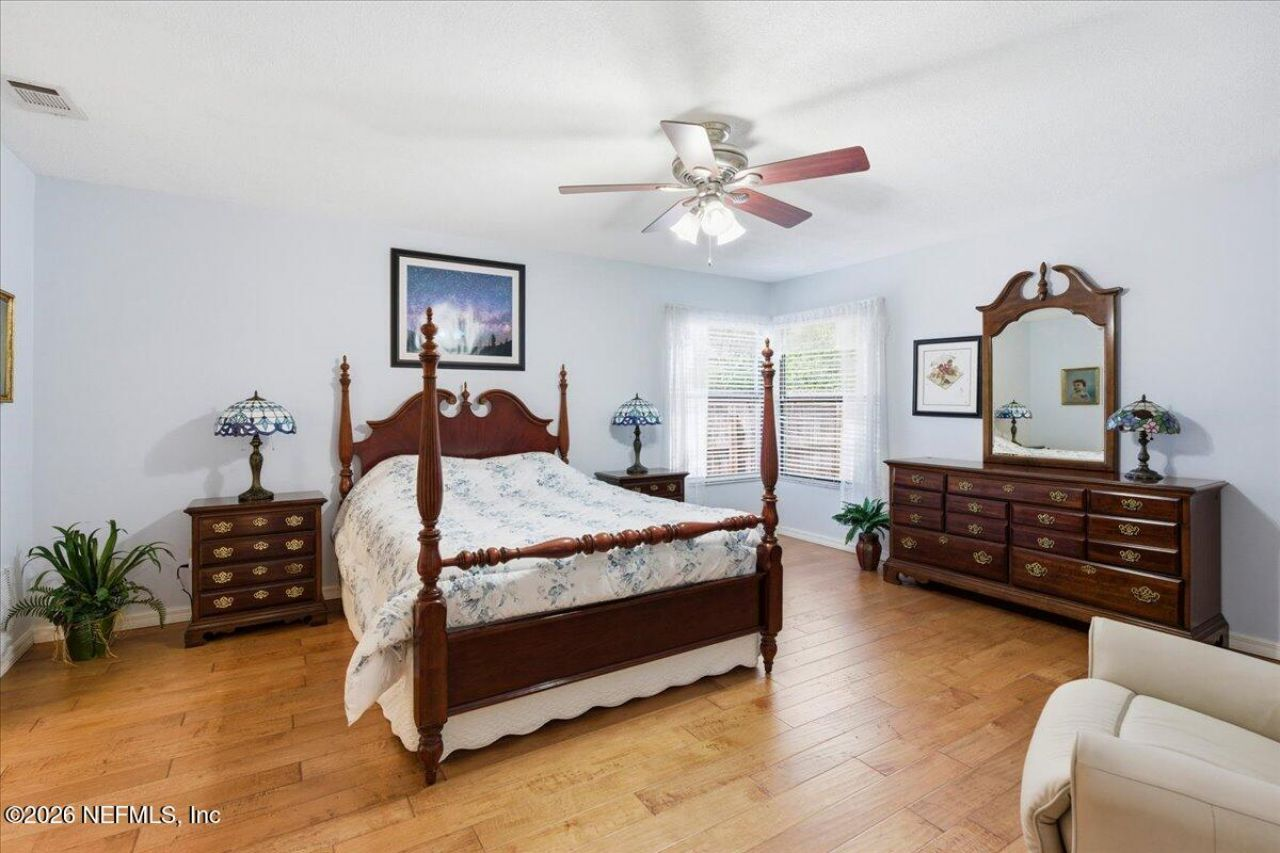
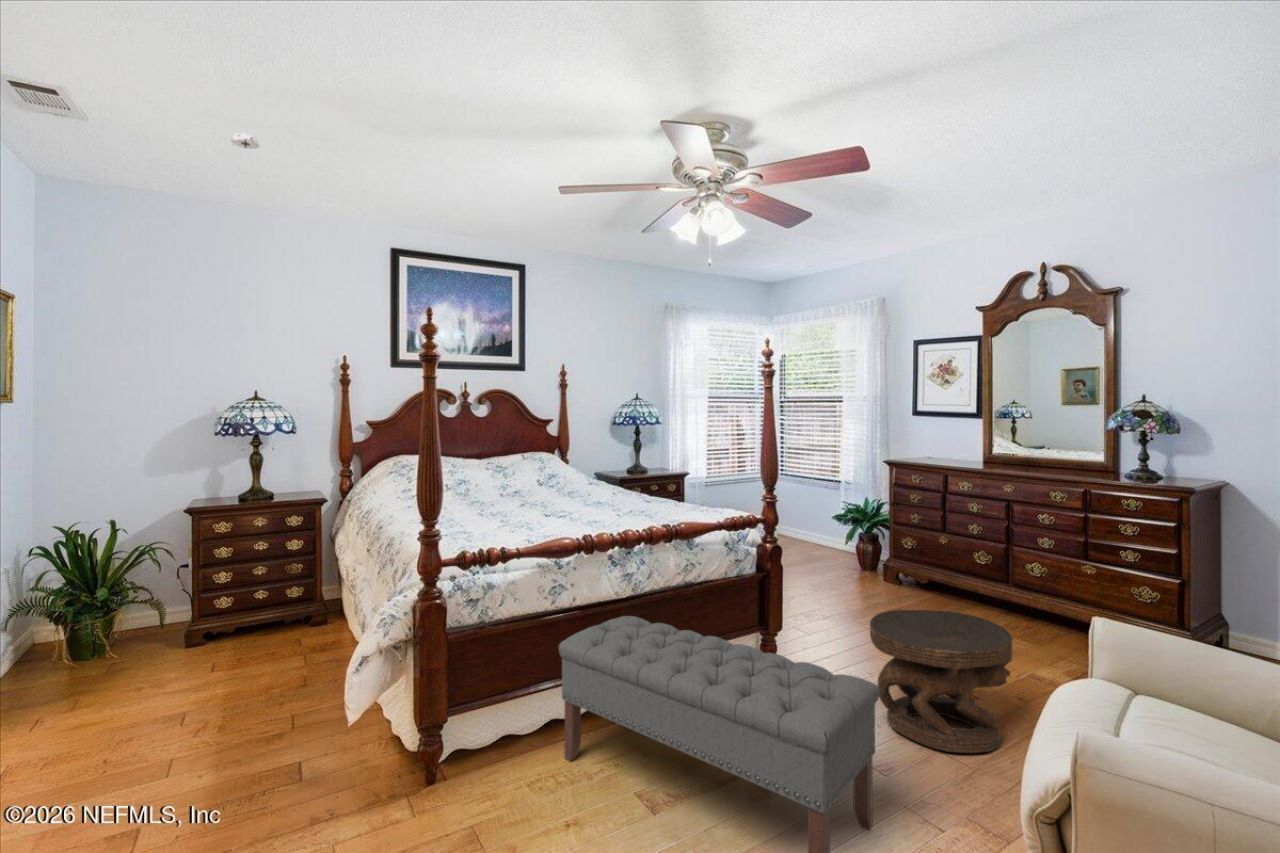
+ bench (704, 721)
+ smoke detector (244, 141)
+ side table (941, 676)
